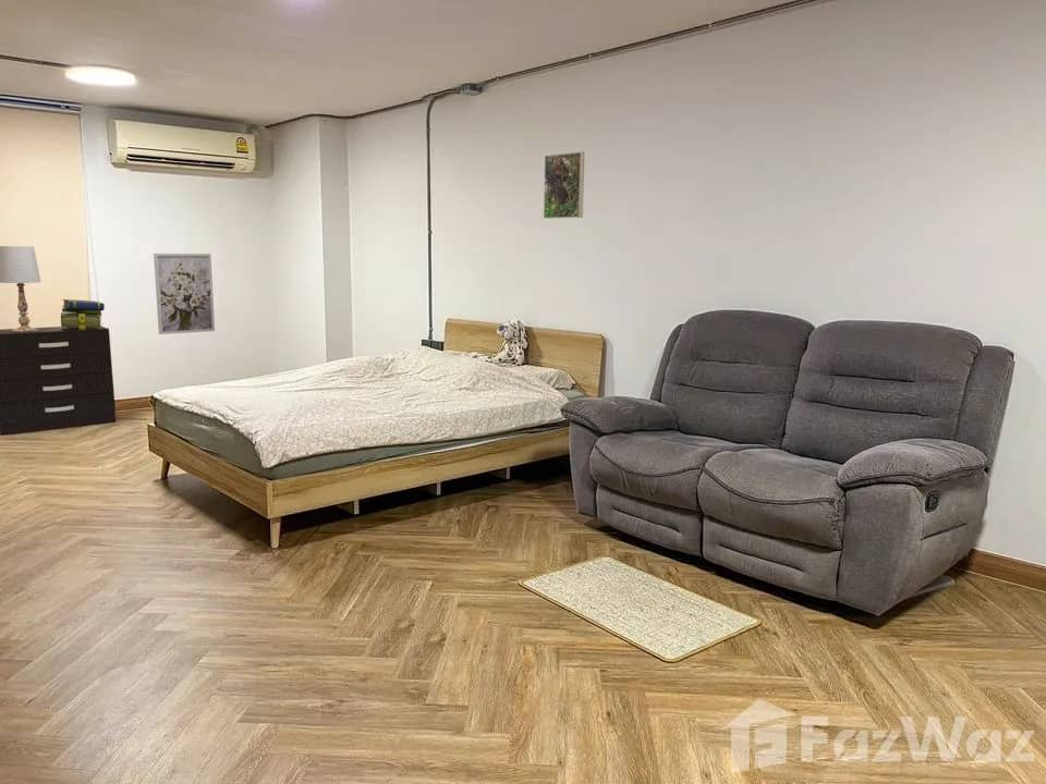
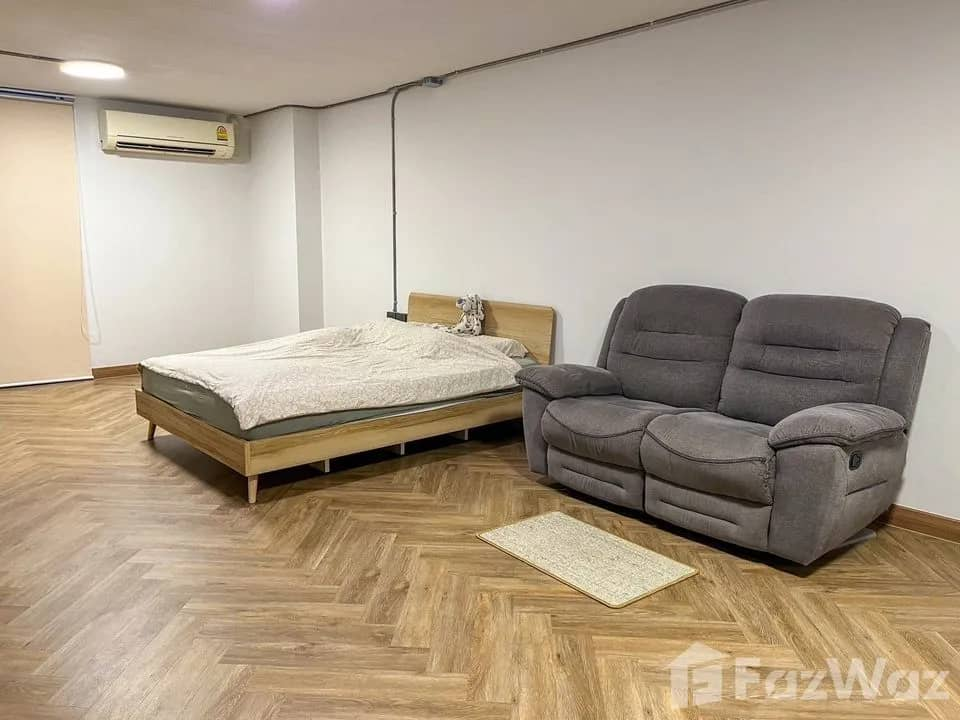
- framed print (563, 185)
- table lamp (21, 289)
- dresser (51, 378)
- stack of books (82, 313)
- wall art (184, 293)
